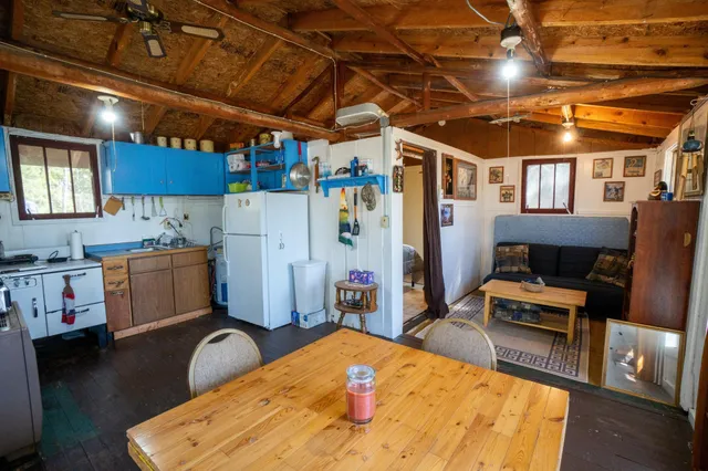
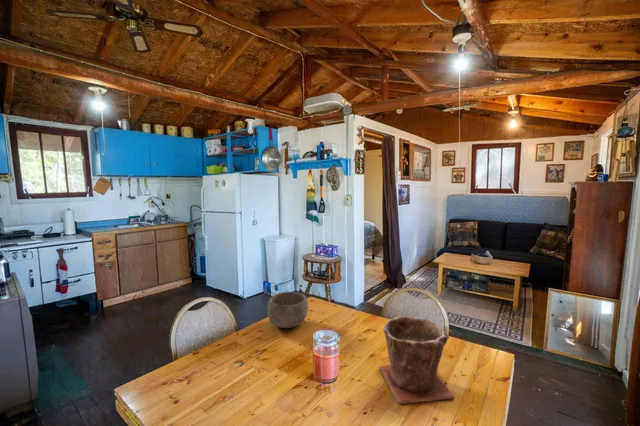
+ bowl (288, 311)
+ plant pot (414, 354)
